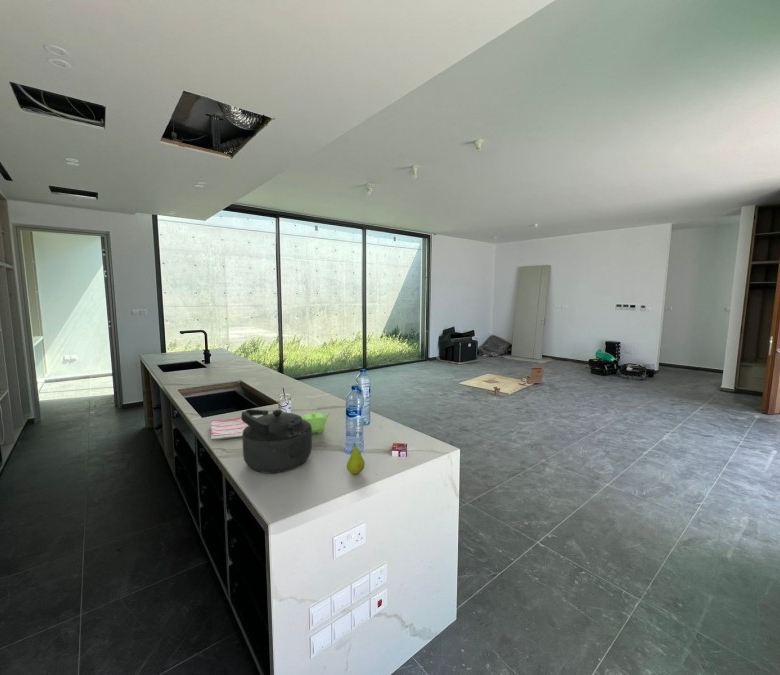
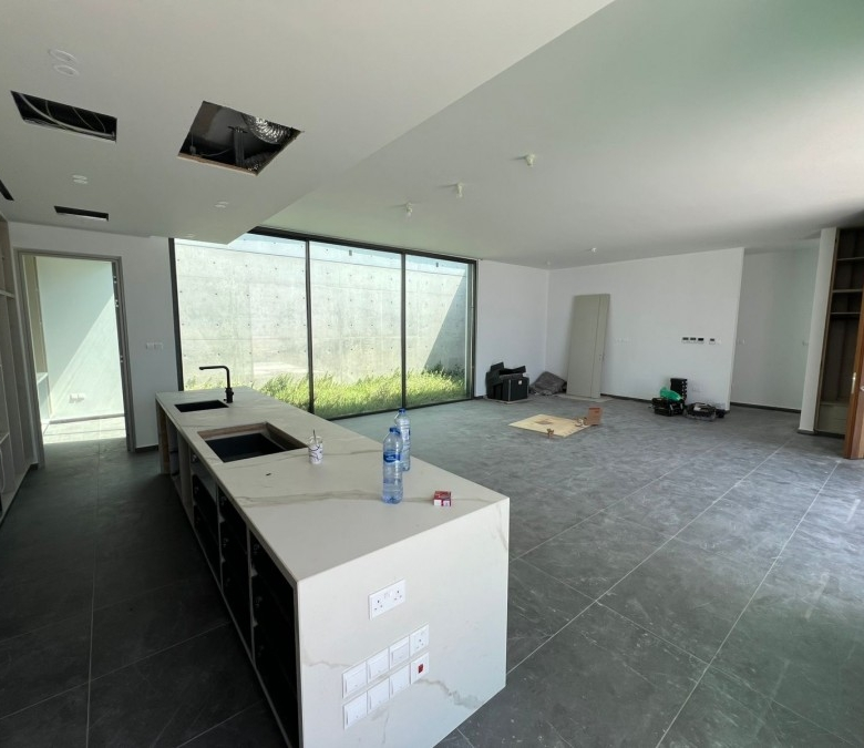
- teapot (315, 422)
- dish towel (230, 427)
- kettle (277, 436)
- fruit (355, 456)
